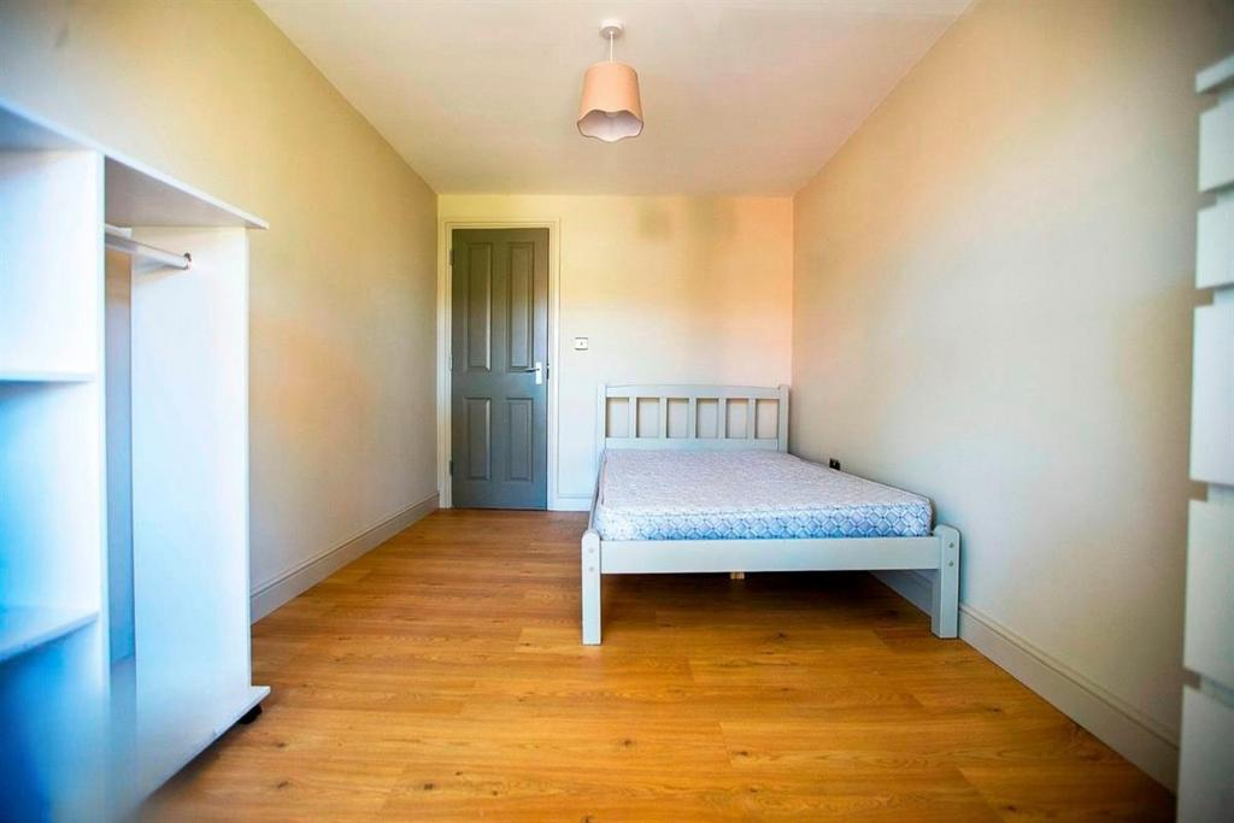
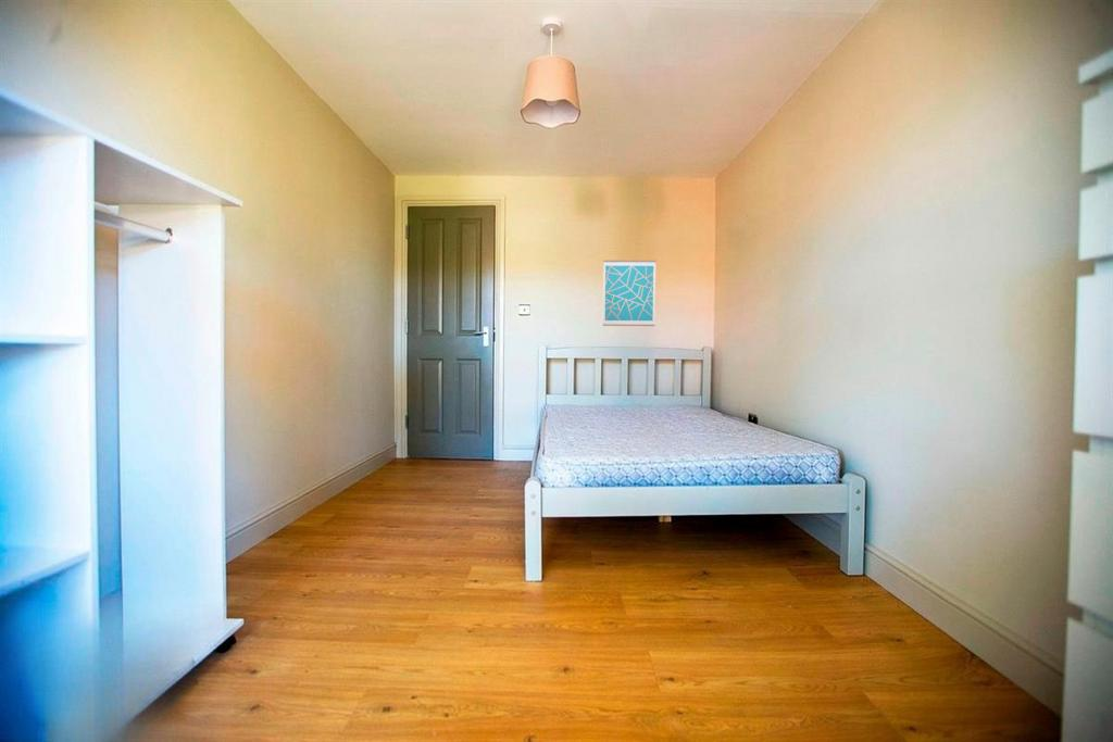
+ wall art (628, 292)
